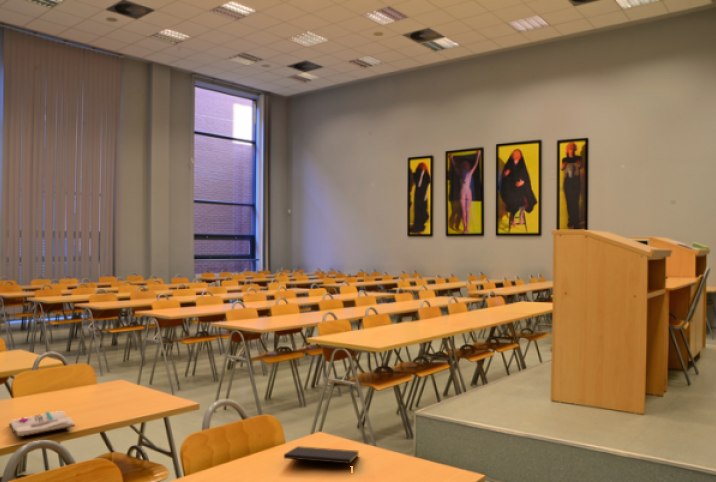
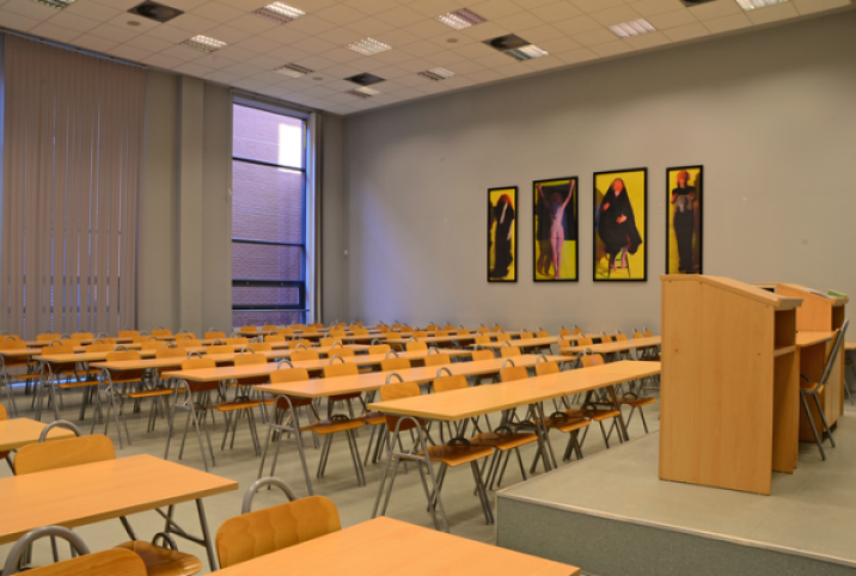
- notepad (322, 454)
- book (41, 422)
